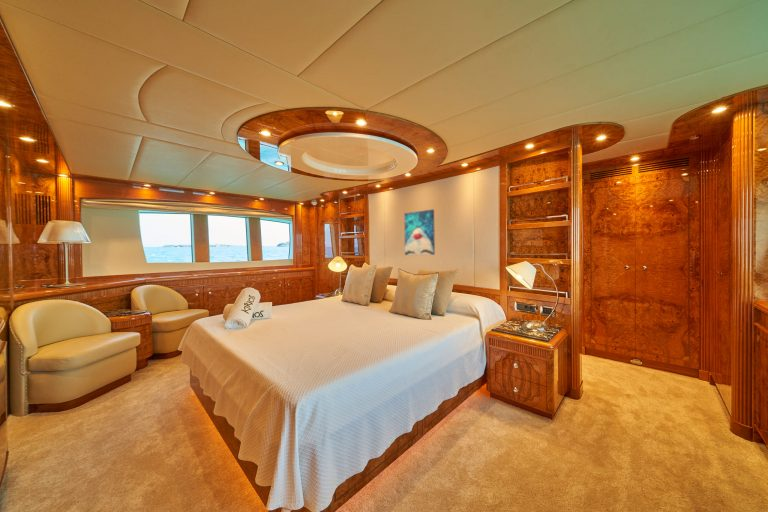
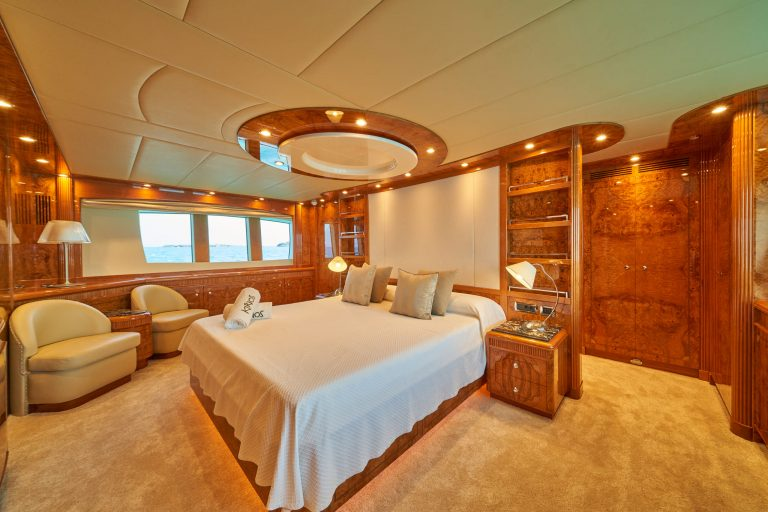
- wall art (418, 233)
